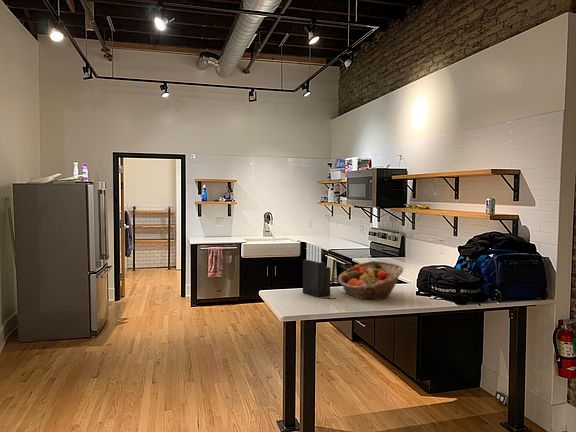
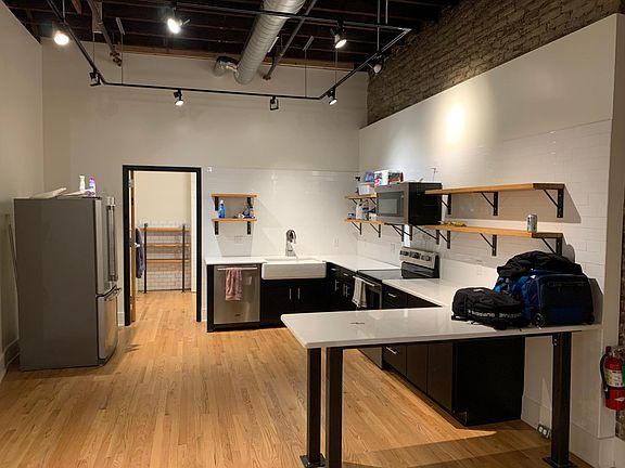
- knife block (317, 268)
- fruit basket (369, 279)
